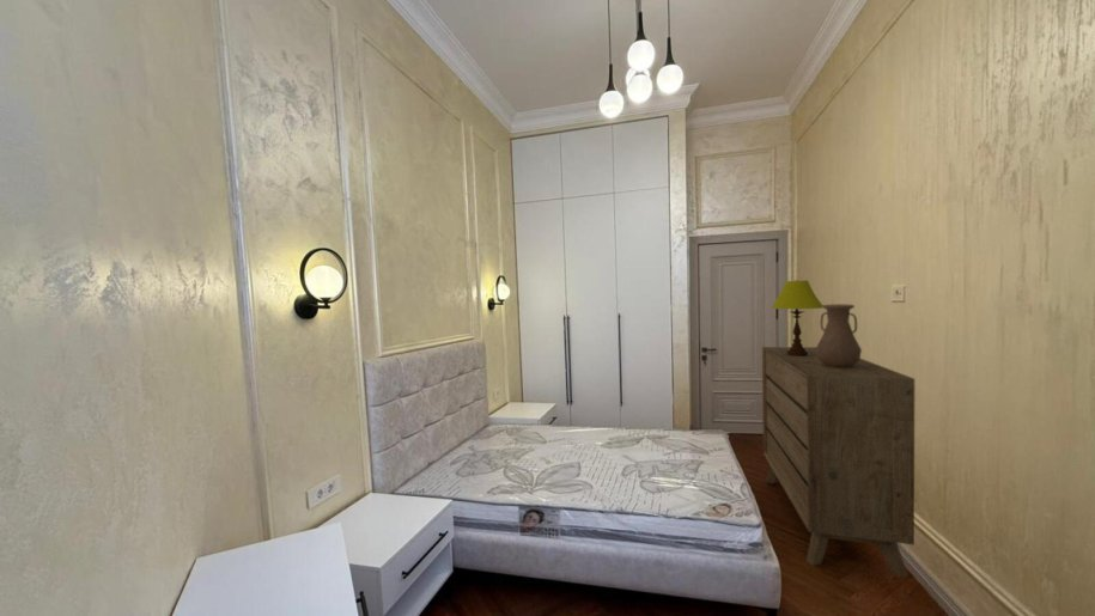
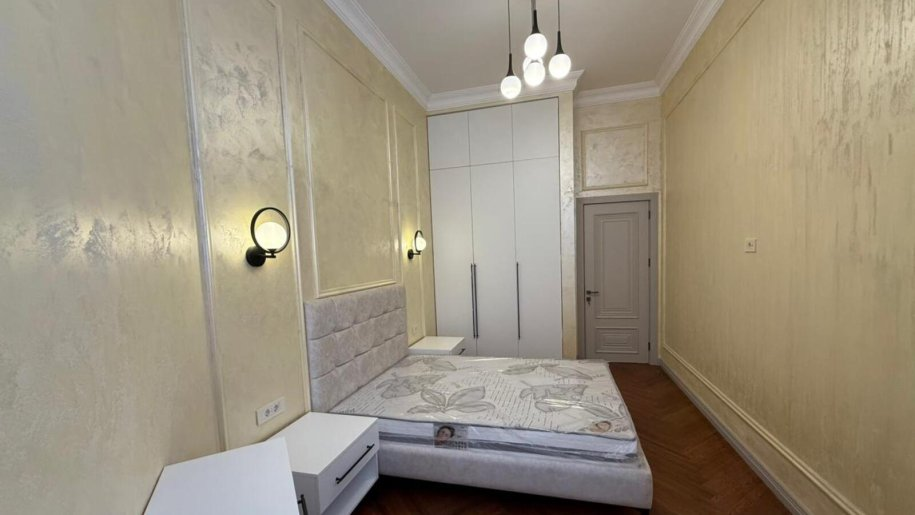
- vase (838, 335)
- table lamp (796, 317)
- dresser (821, 440)
